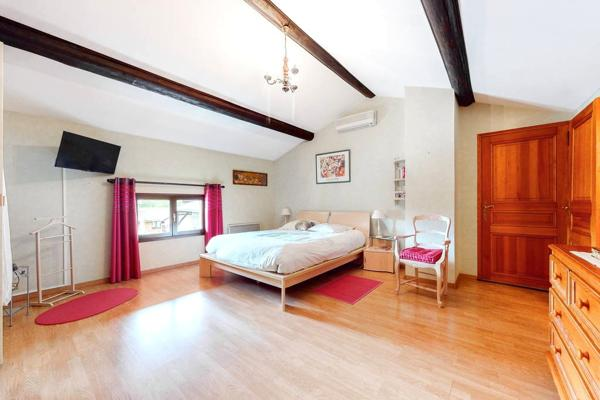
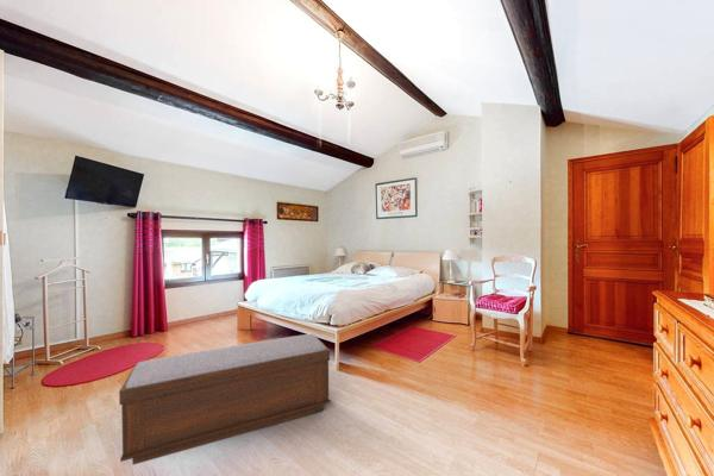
+ bench (238, 386)
